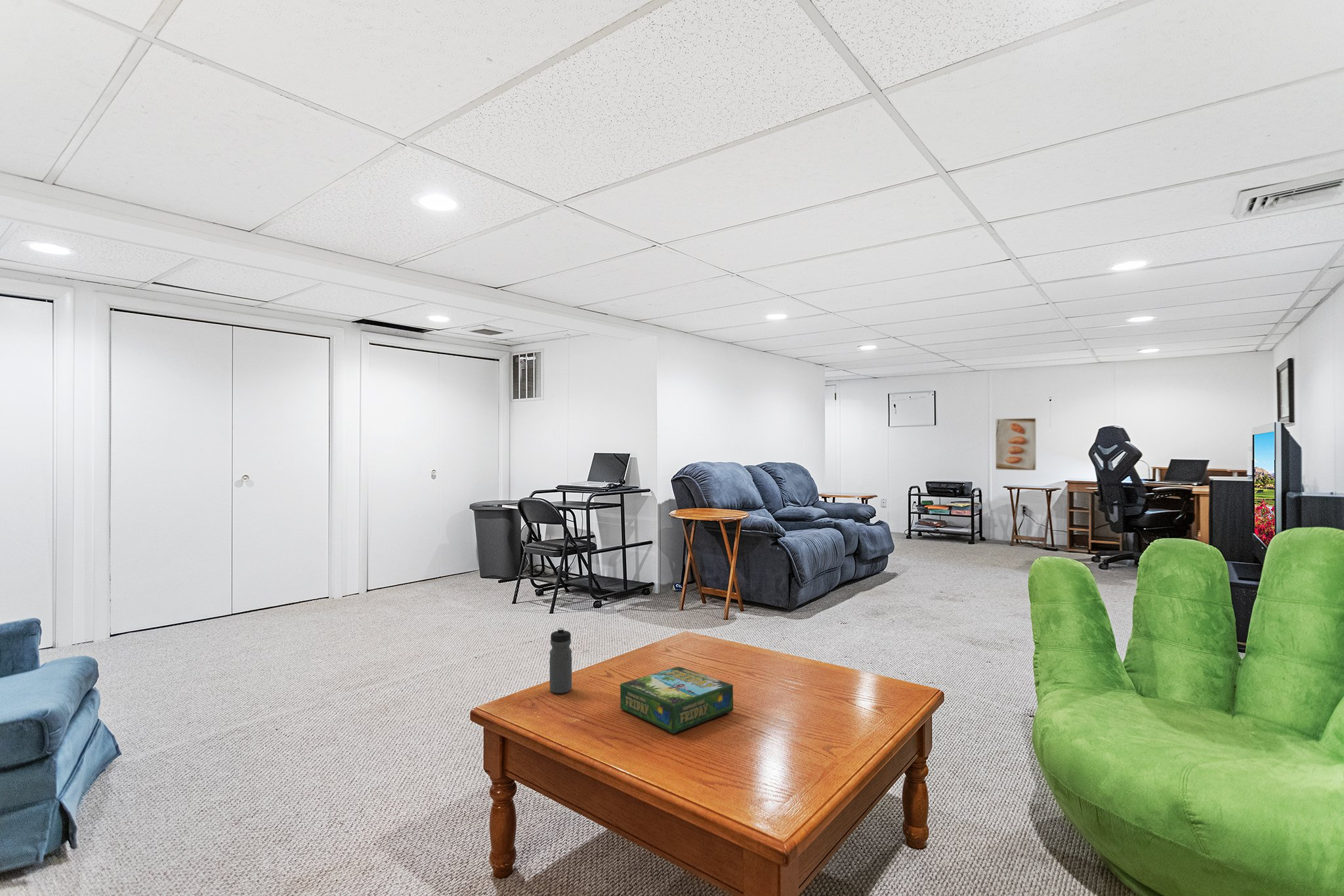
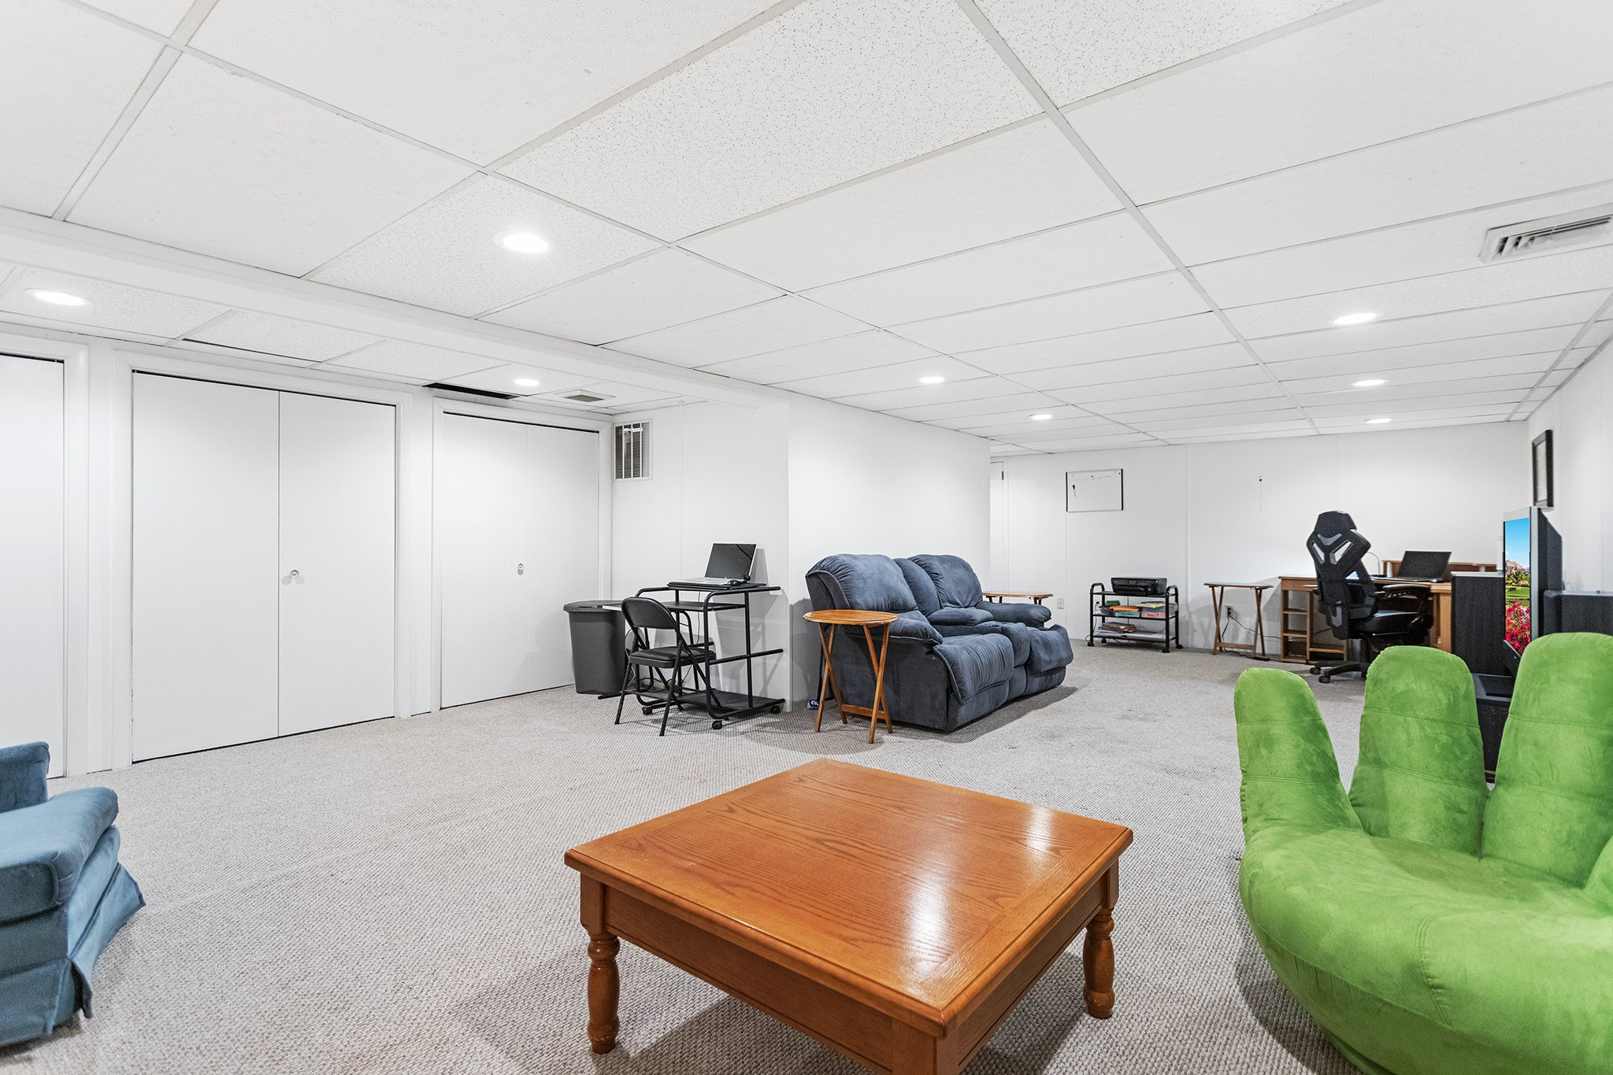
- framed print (1015, 444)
- water bottle (560, 659)
- board game (676, 697)
